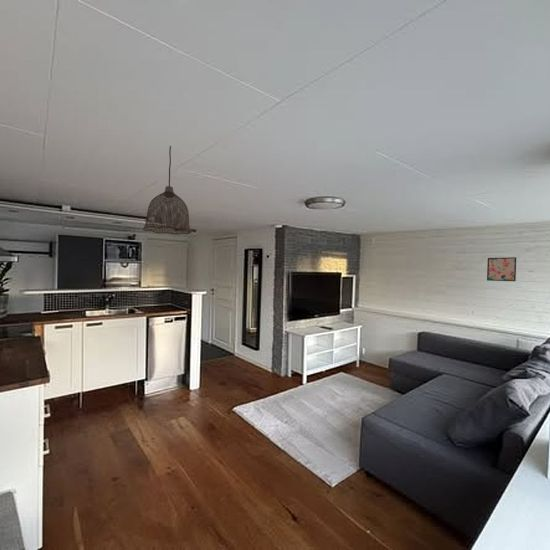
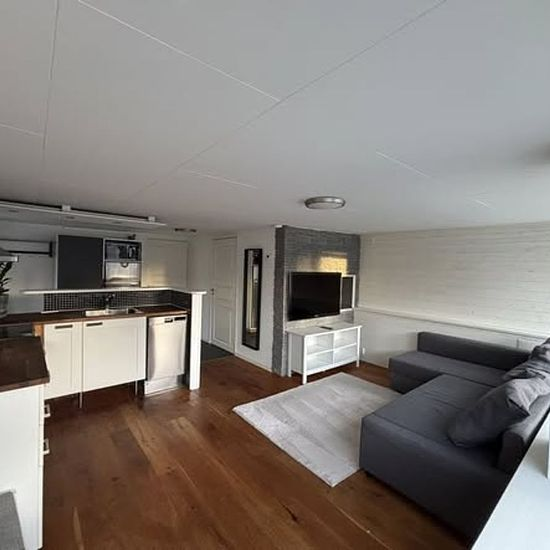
- pendant lamp (169, 188)
- wall art (501, 269)
